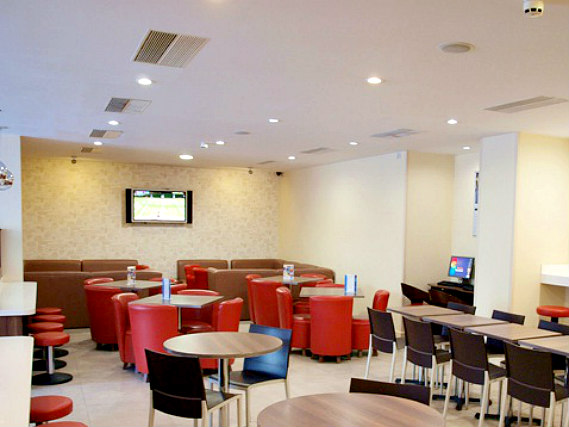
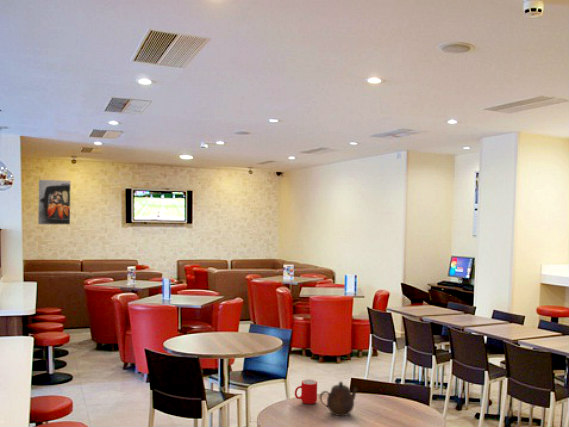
+ teapot (338, 397)
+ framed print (54, 202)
+ cup (305, 392)
